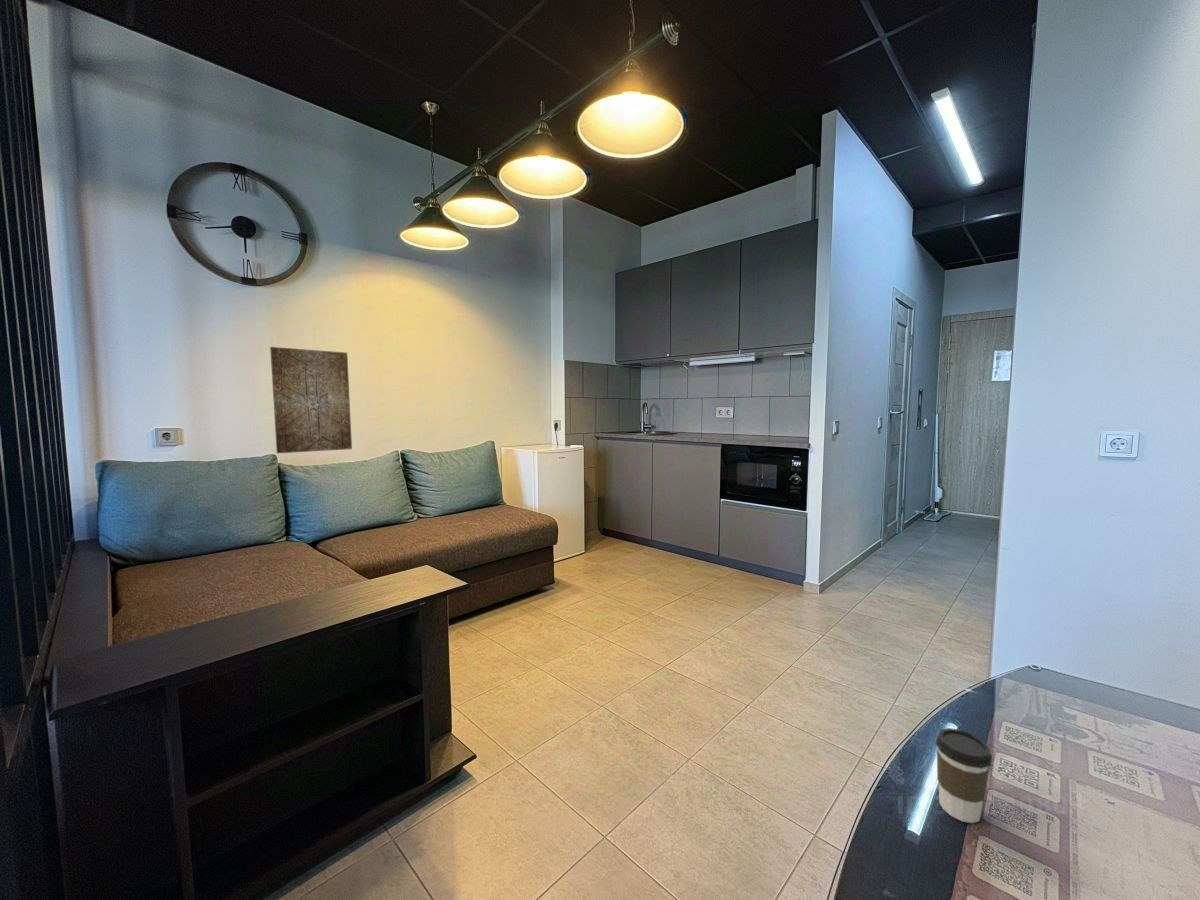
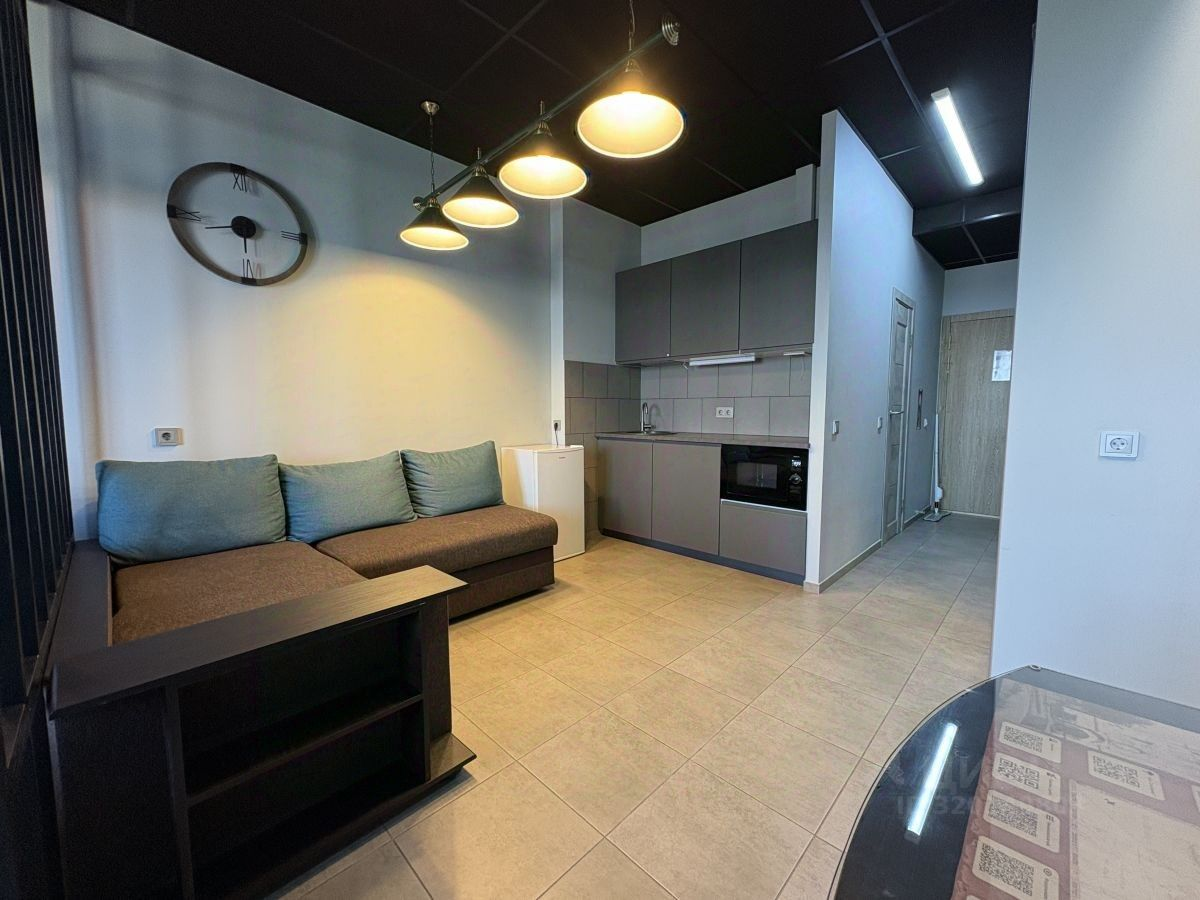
- wall art (313, 400)
- coffee cup (961, 775)
